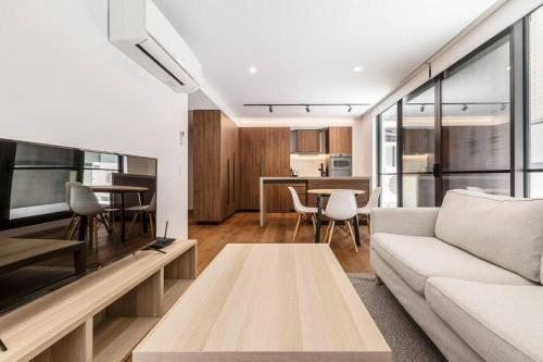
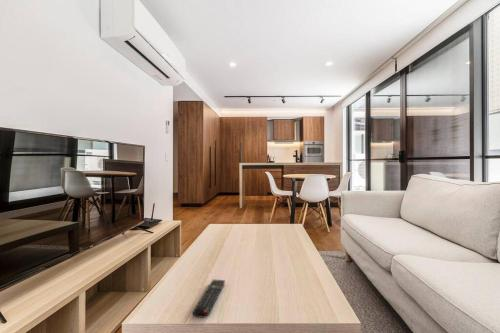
+ remote control (210, 296)
